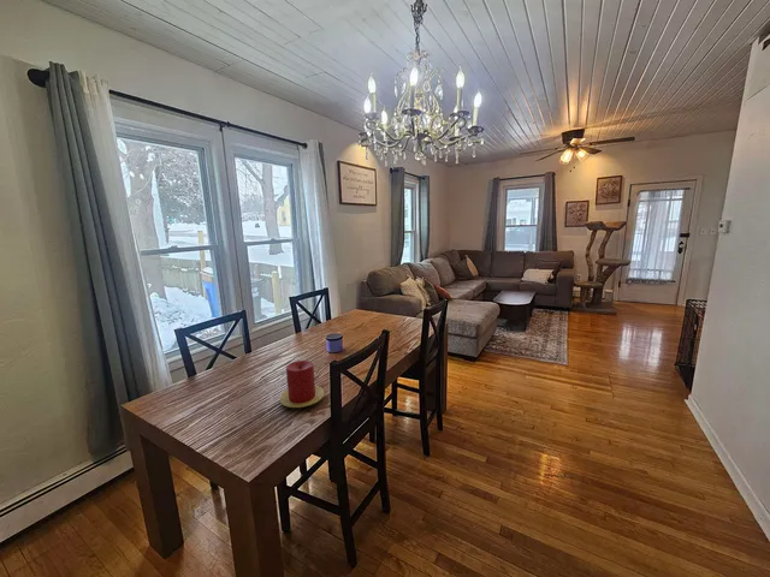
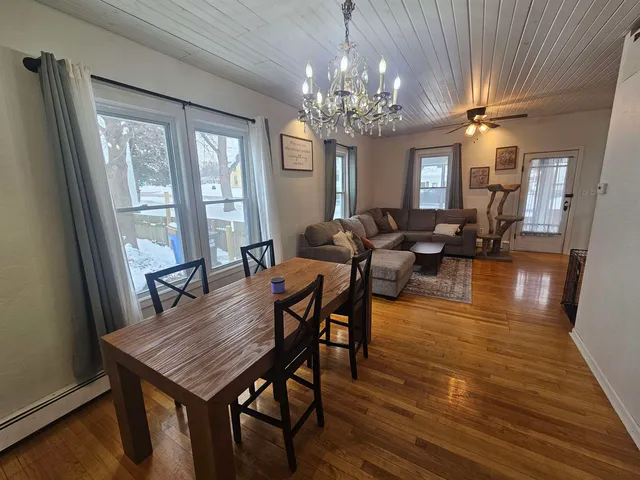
- candle (301, 382)
